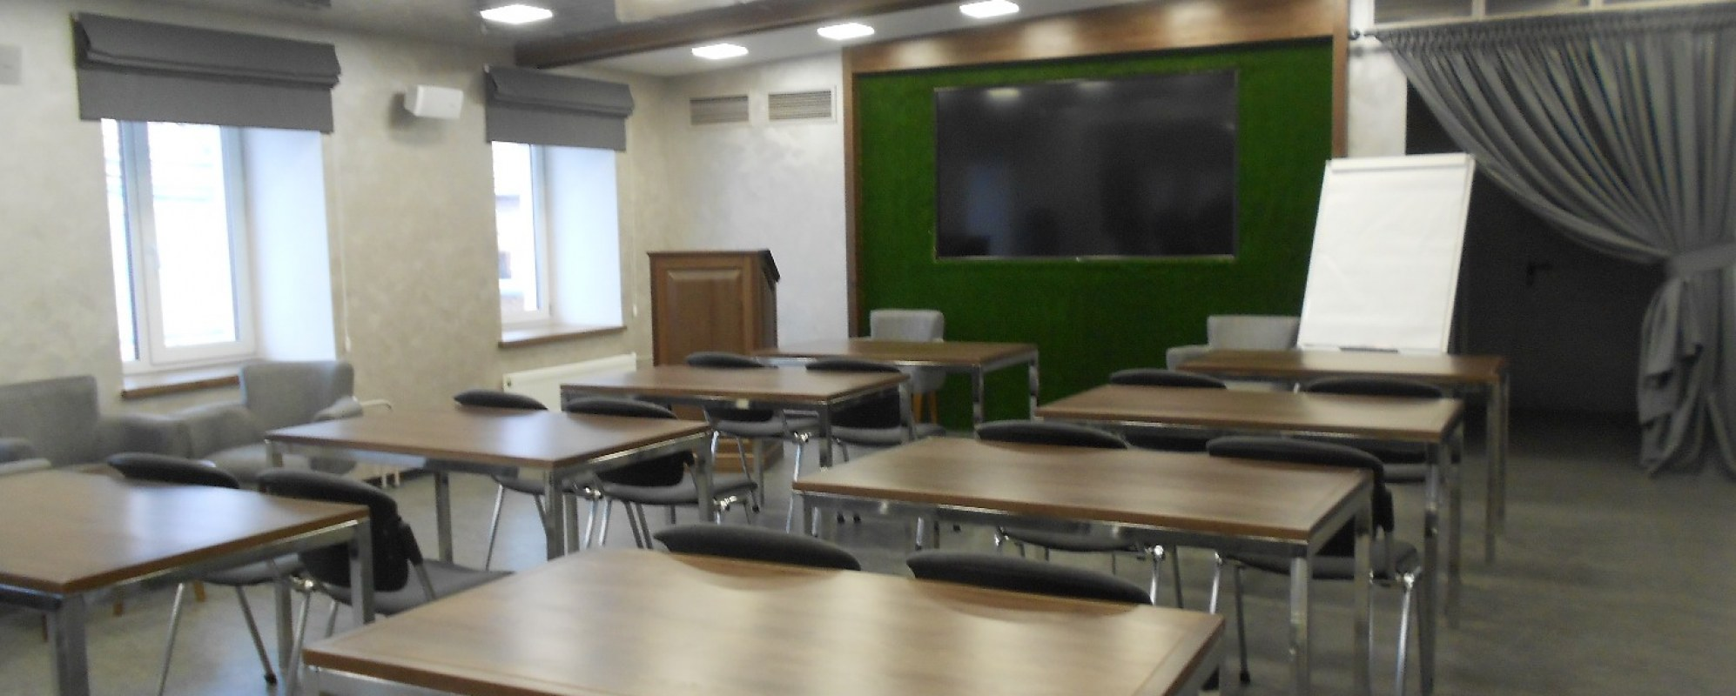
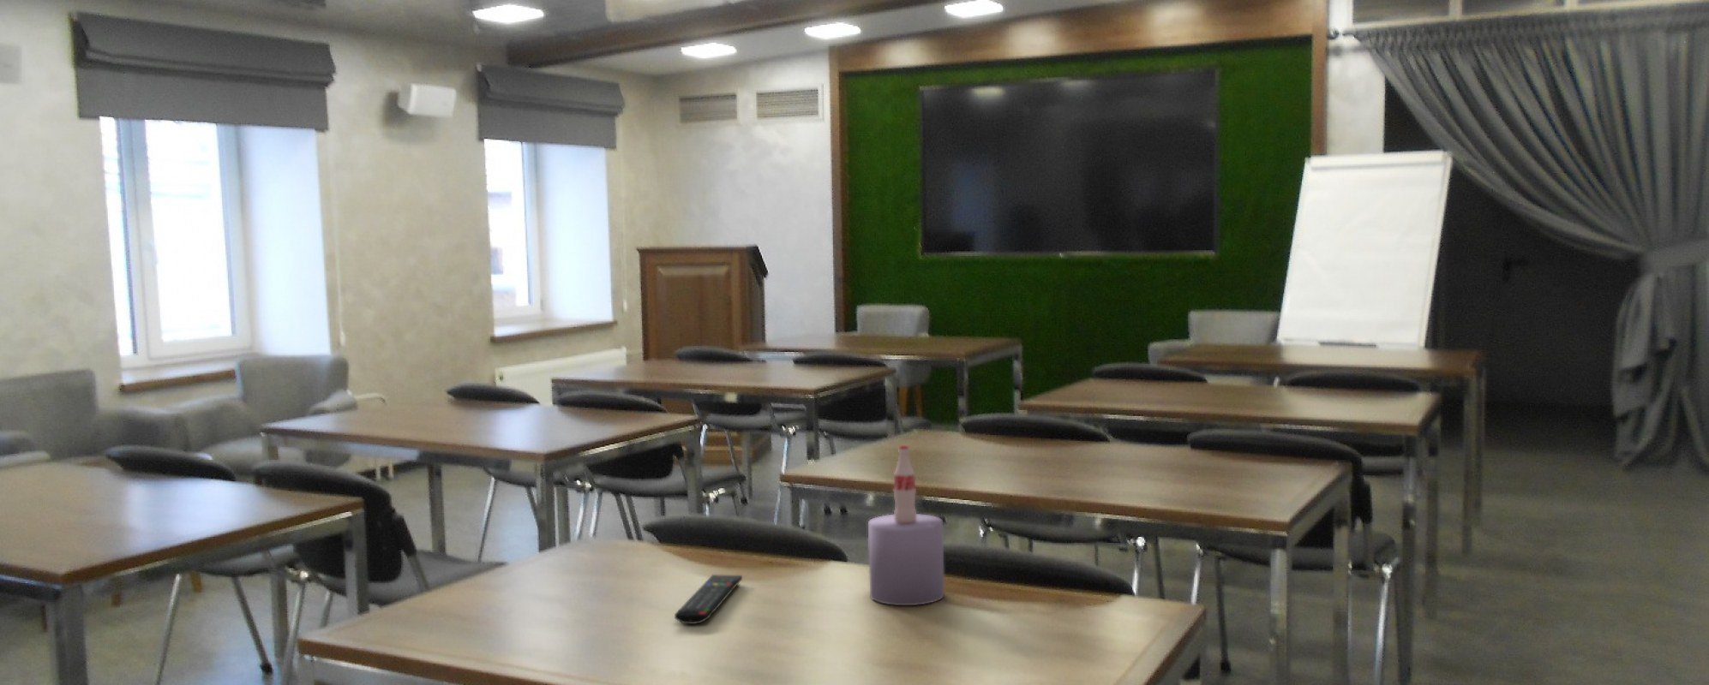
+ remote control (710, 598)
+ bottle (905, 521)
